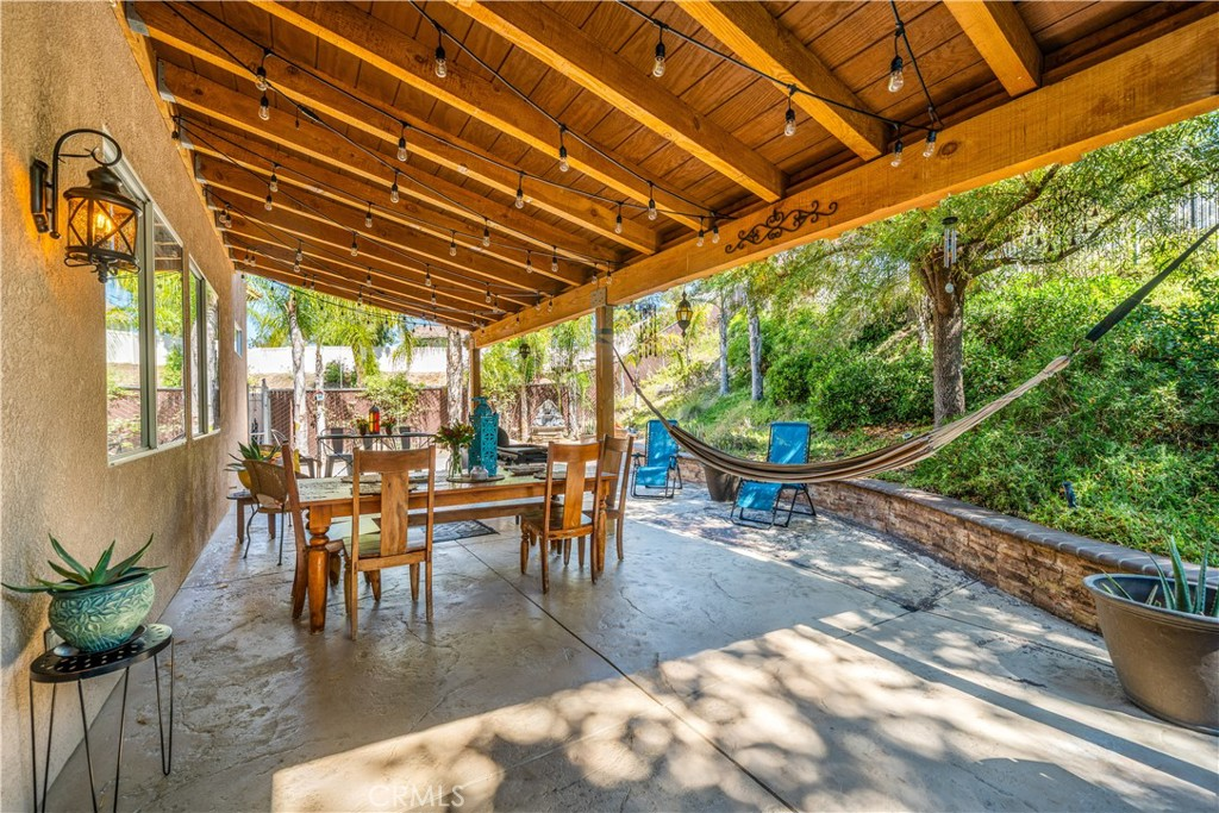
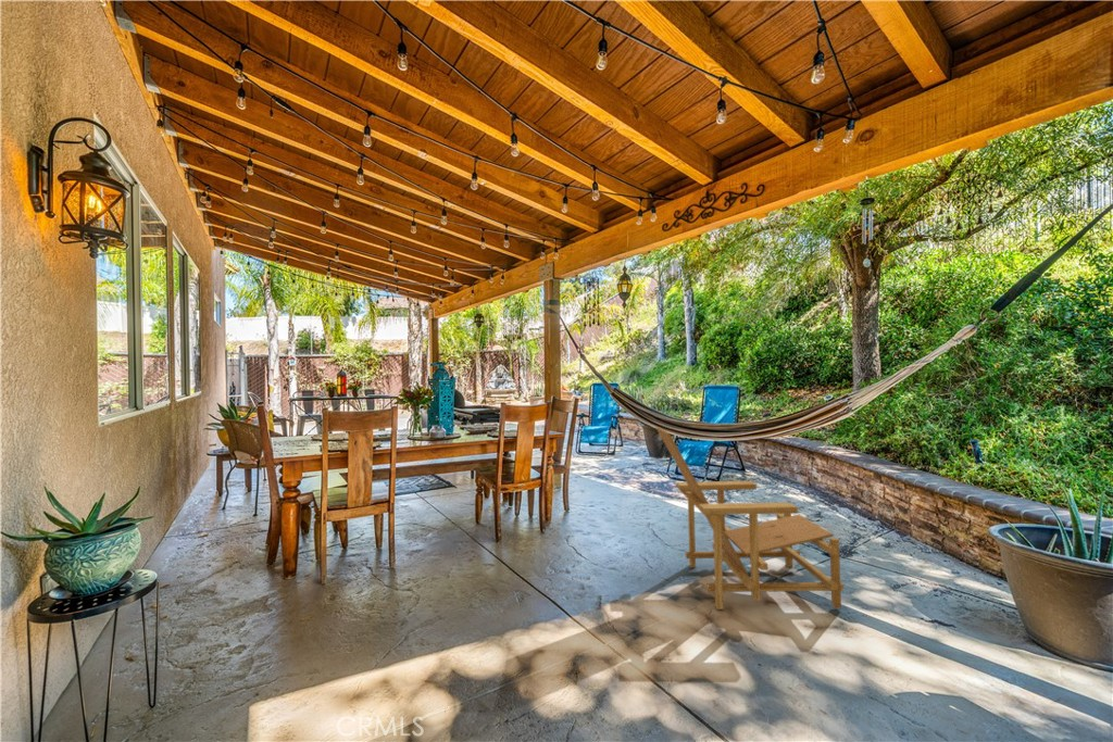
+ lounge chair (739, 506)
